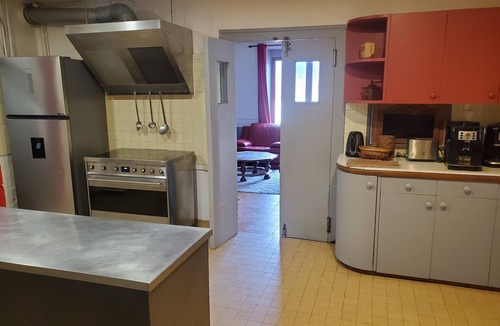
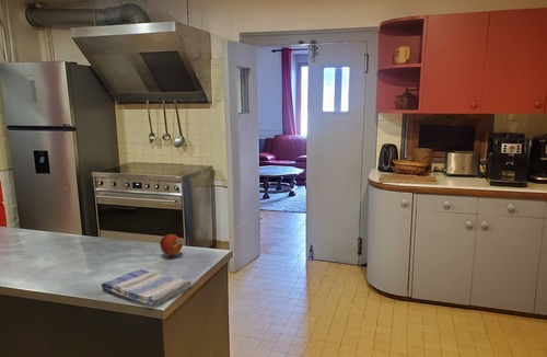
+ dish towel (147, 284)
+ fruit (172, 244)
